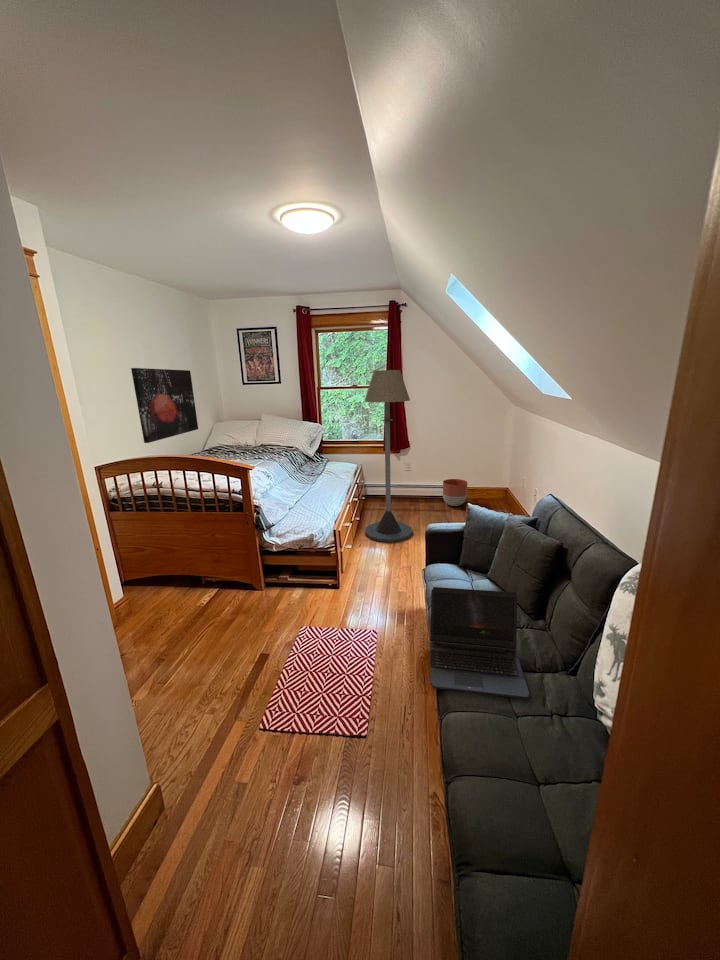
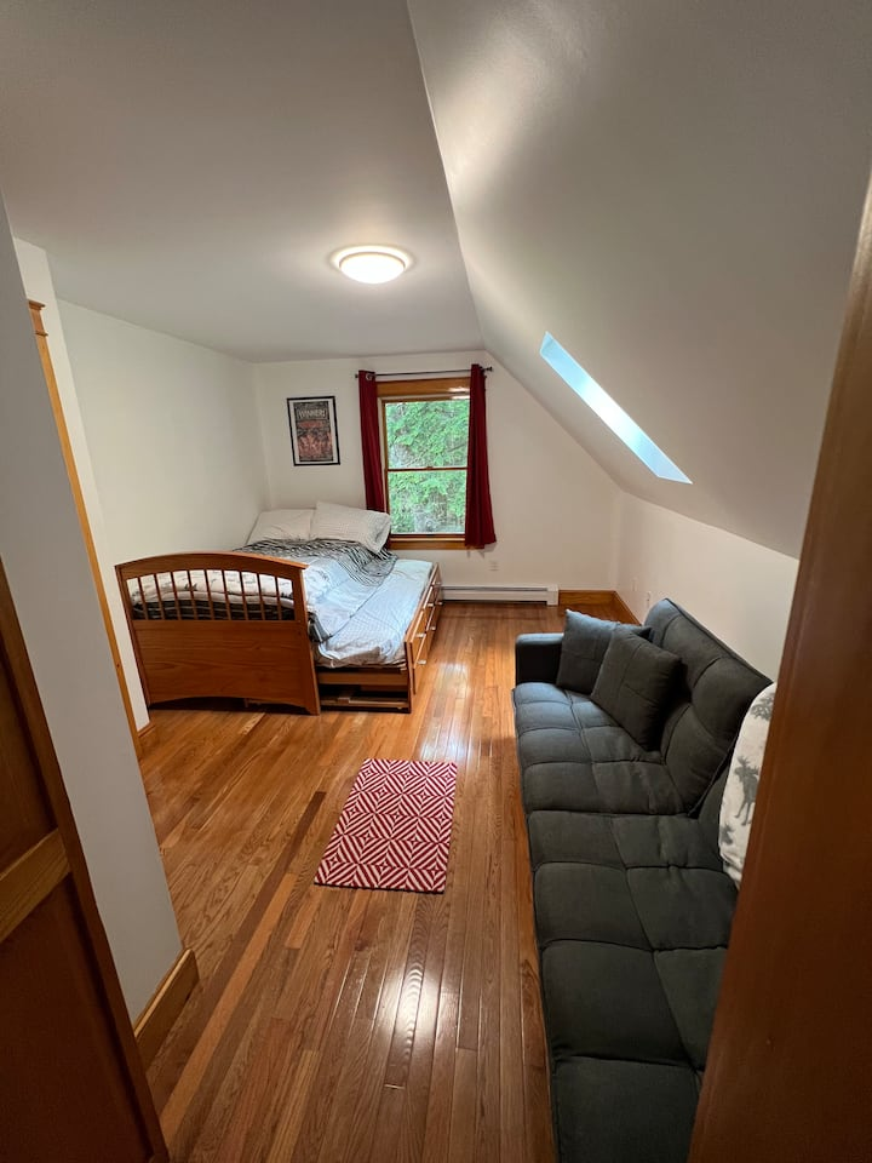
- laptop computer (476, 639)
- planter (454, 493)
- wall art (169, 403)
- floor lamp (387, 455)
